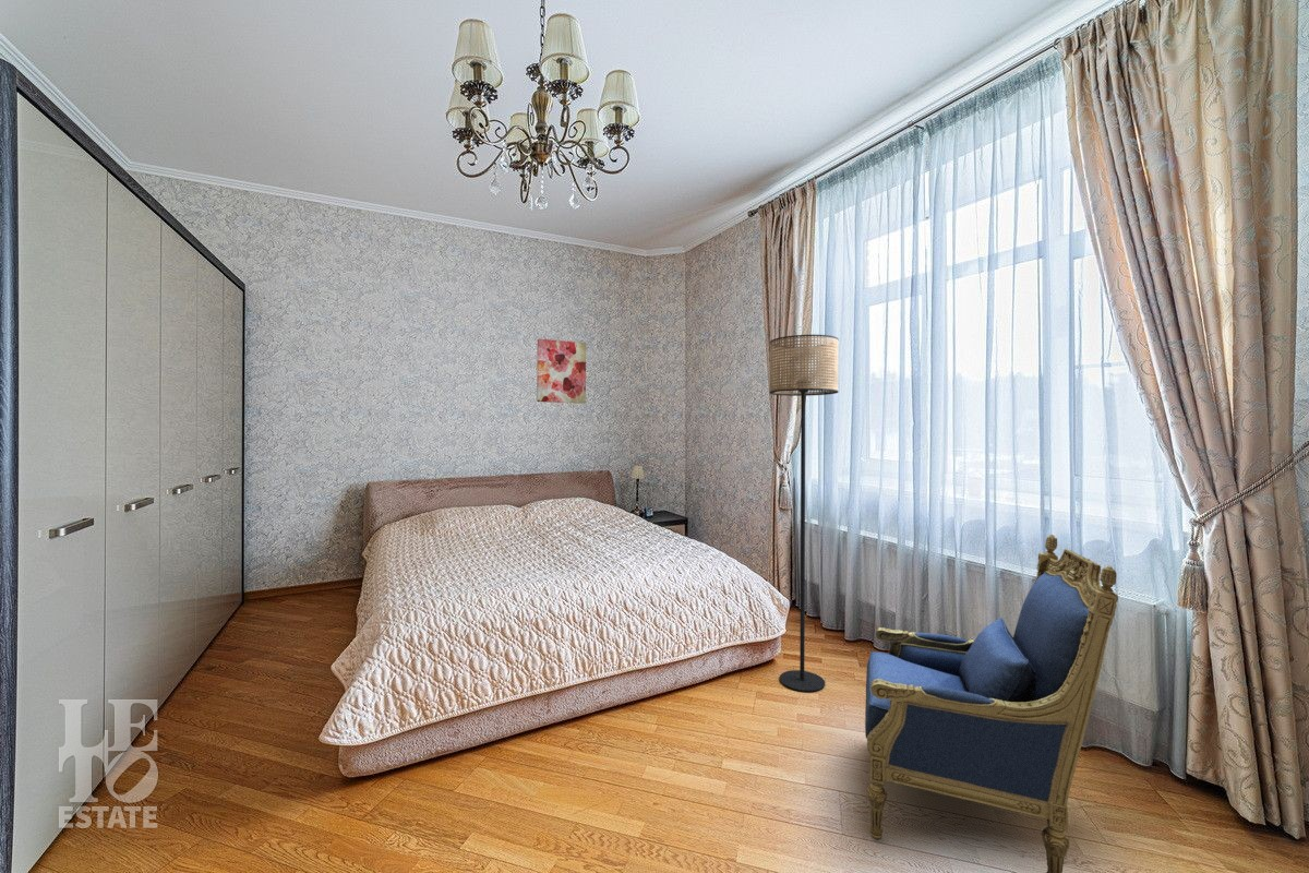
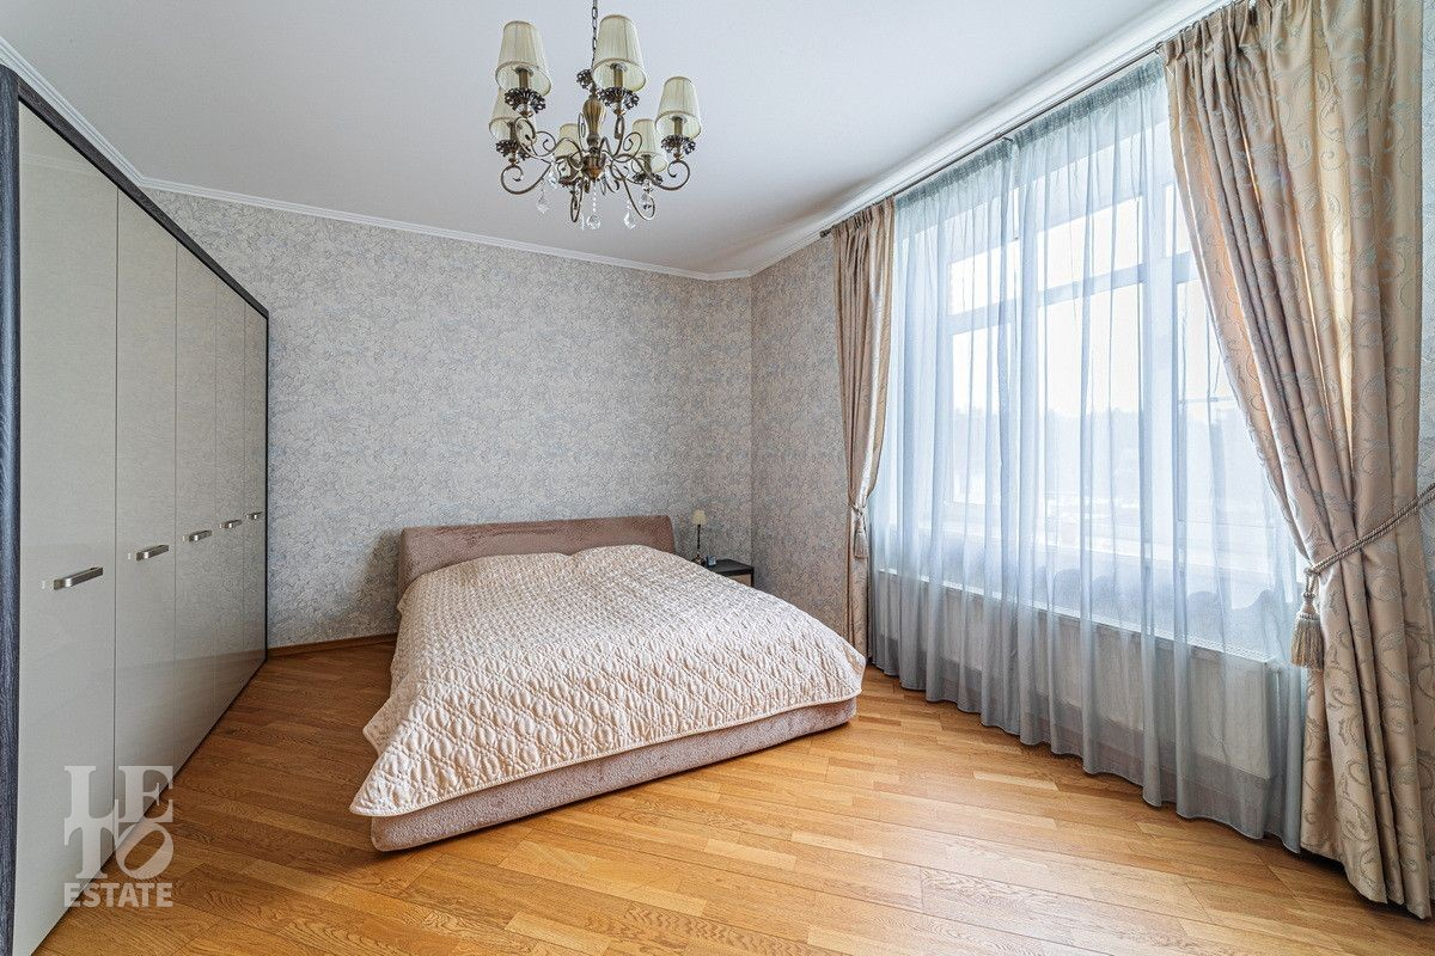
- wall art (562, 371)
- armchair (968, 658)
- floor lamp (803, 511)
